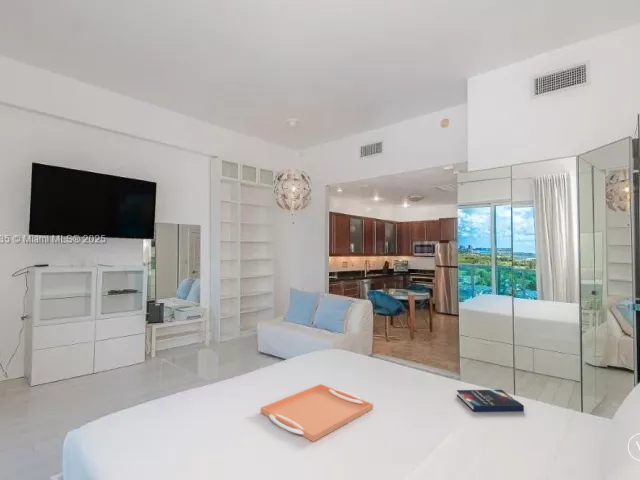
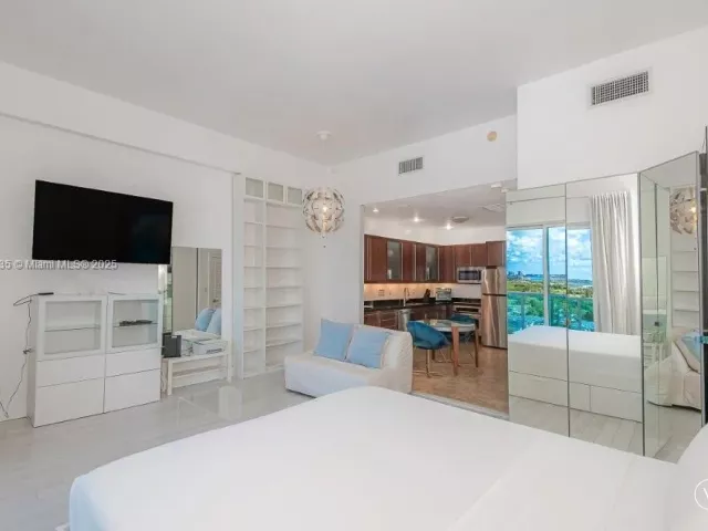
- serving tray (317, 408)
- hardback book (488, 399)
